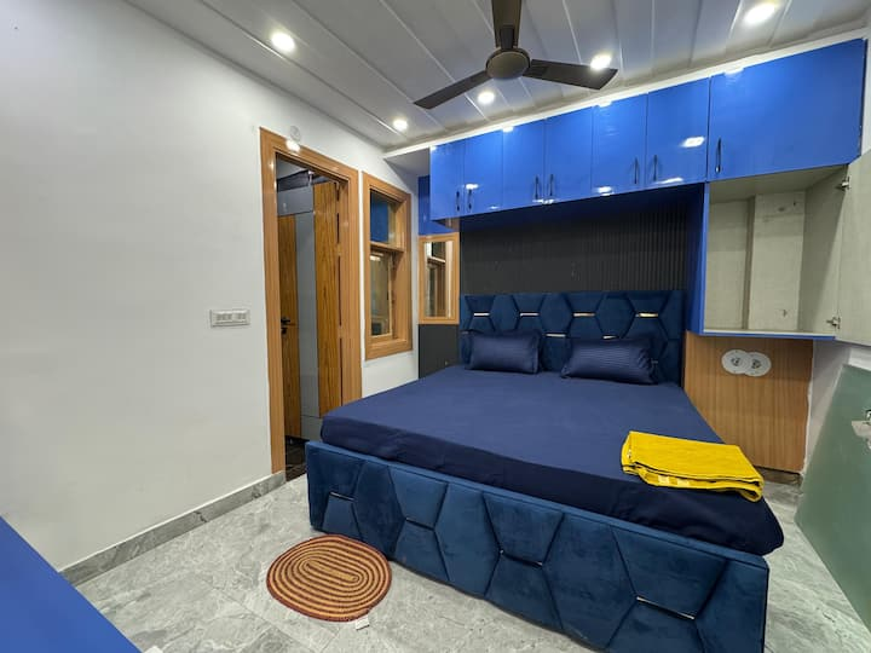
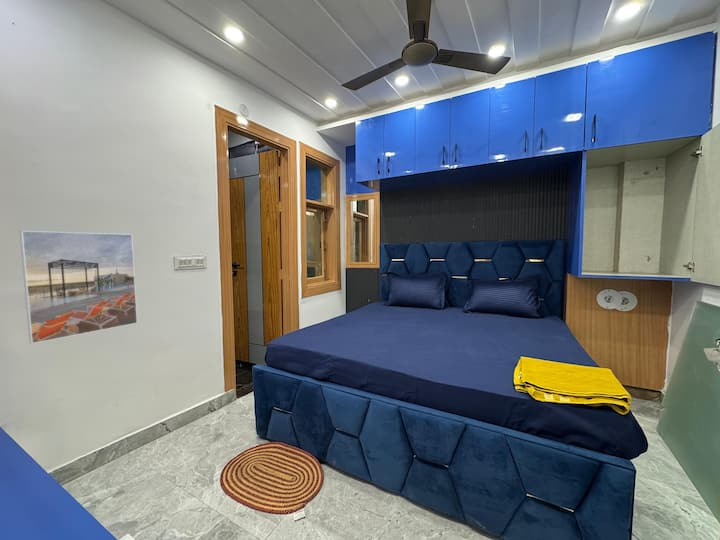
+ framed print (86, 283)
